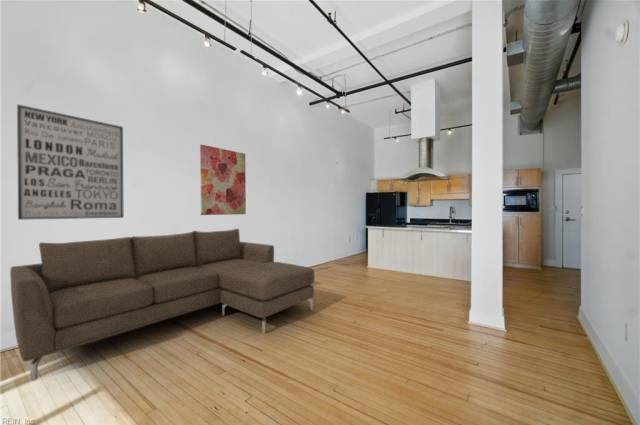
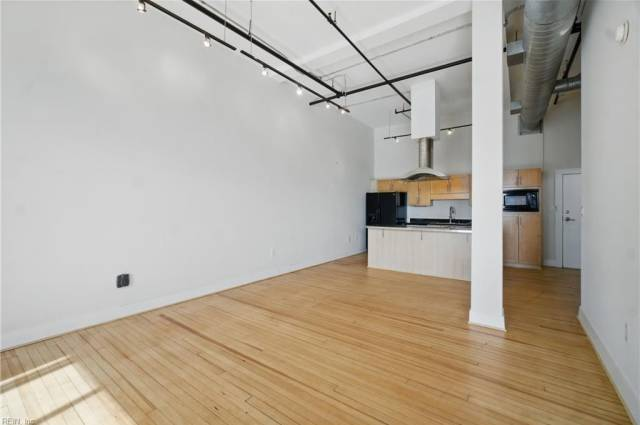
- wall art (224, 182)
- sofa (189, 280)
- wall art (76, 167)
